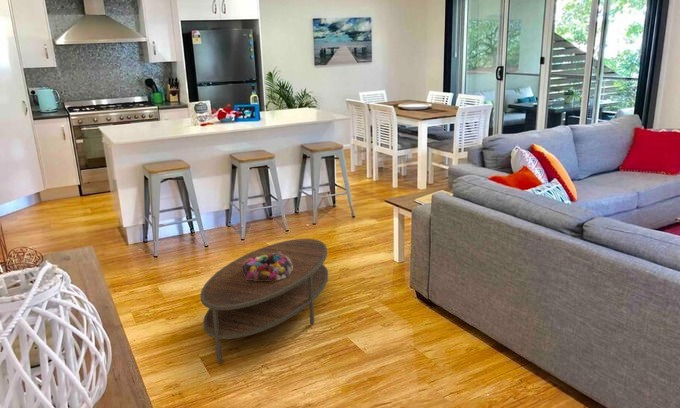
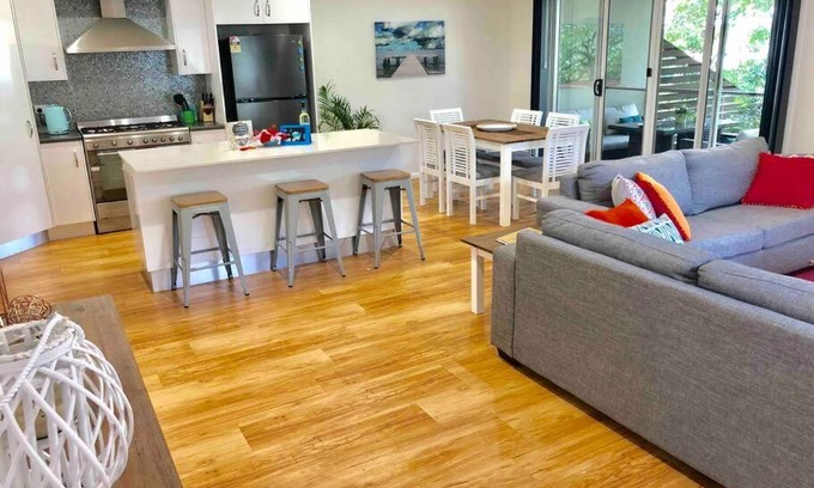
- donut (267, 264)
- coffee table (271, 292)
